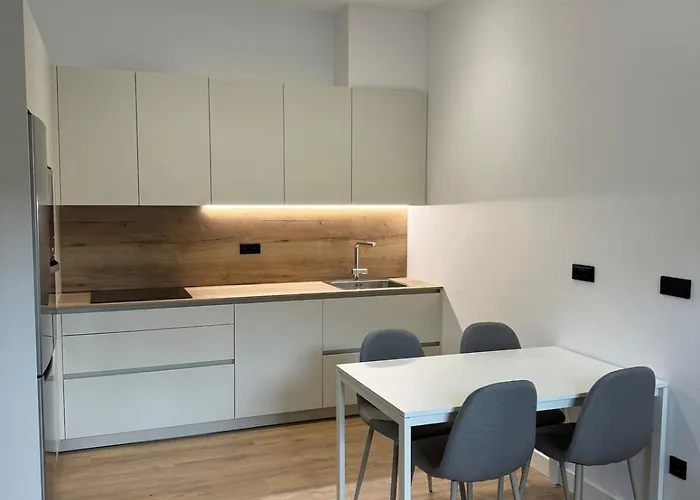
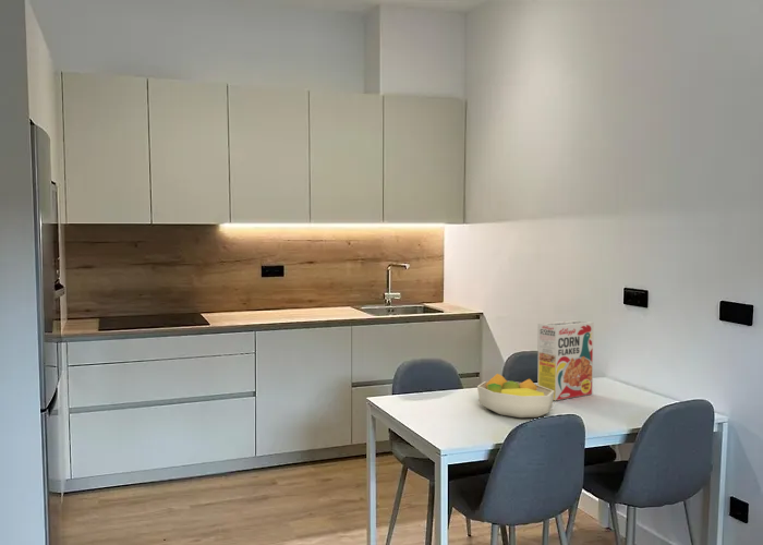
+ cereal box (565, 359)
+ fruit bowl (514, 395)
